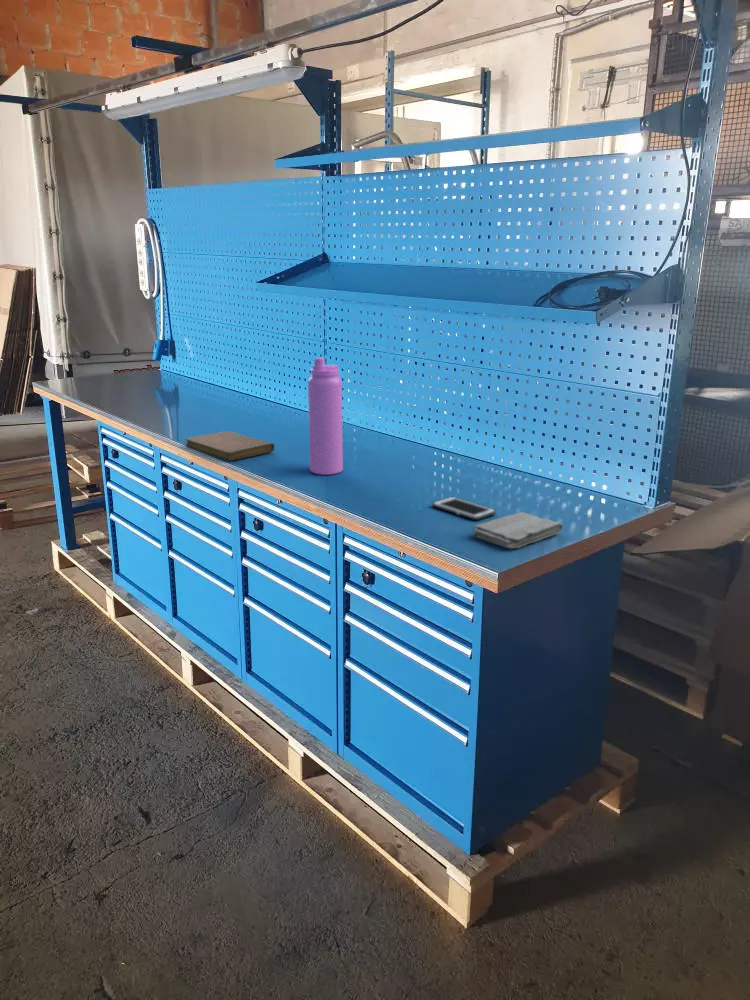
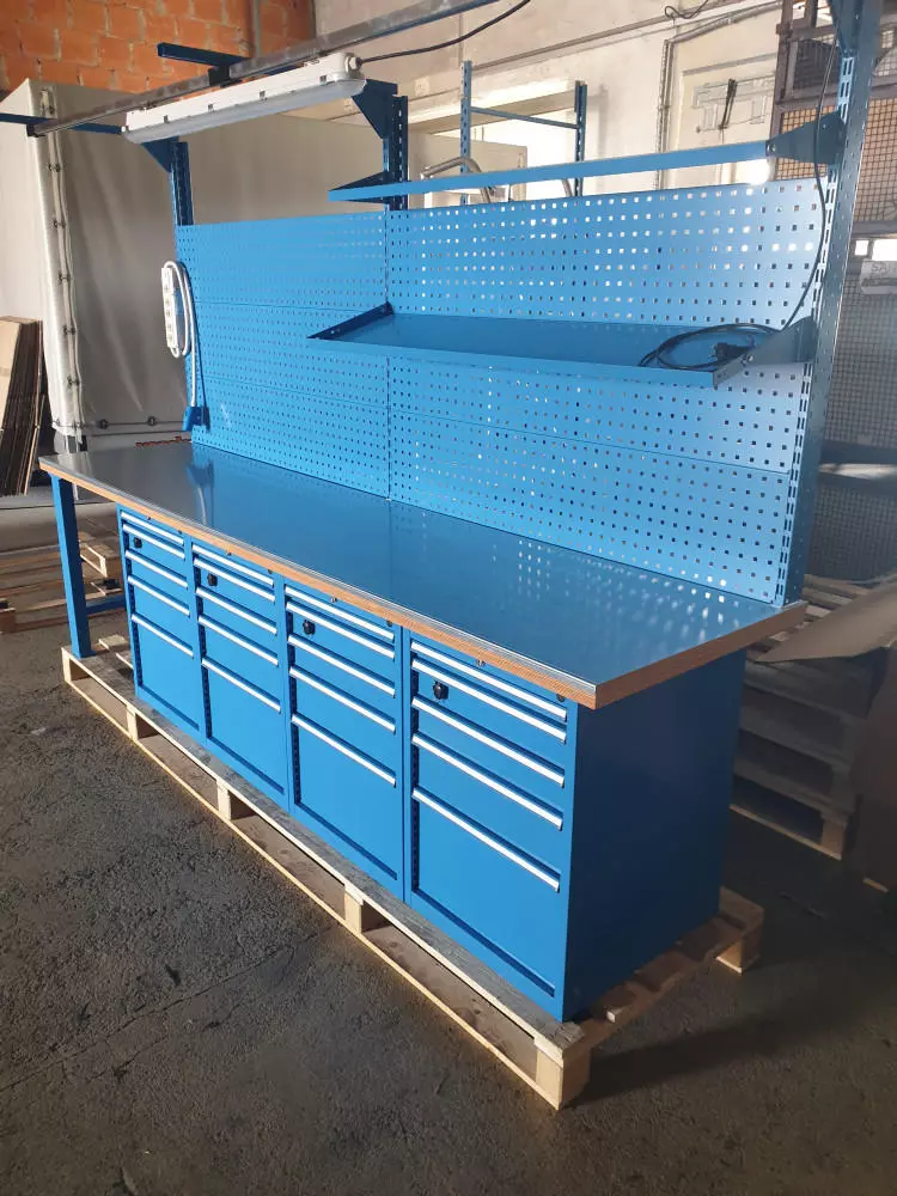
- washcloth (516, 528)
- cell phone (463, 508)
- water bottle (325, 415)
- notebook (229, 444)
